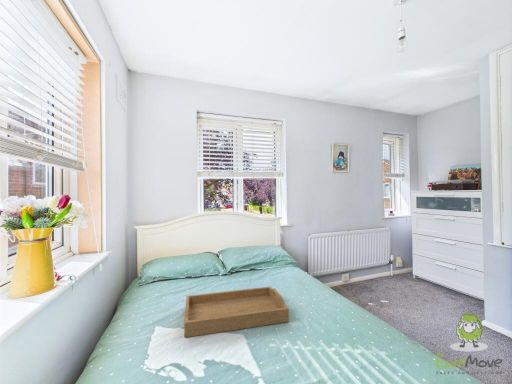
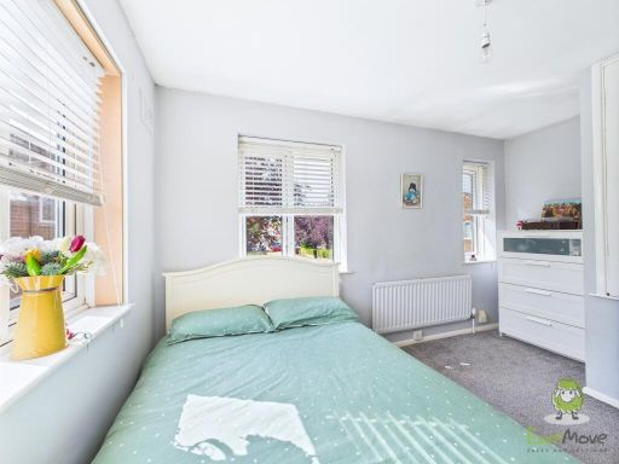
- serving tray (234, 306)
